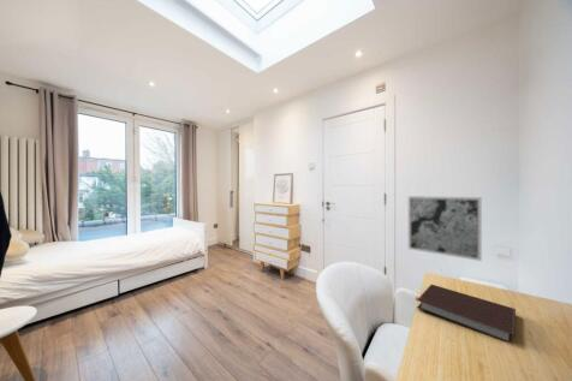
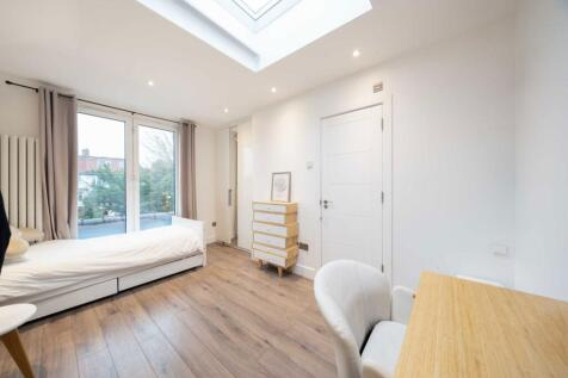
- notebook (464, 308)
- wall art (441, 225)
